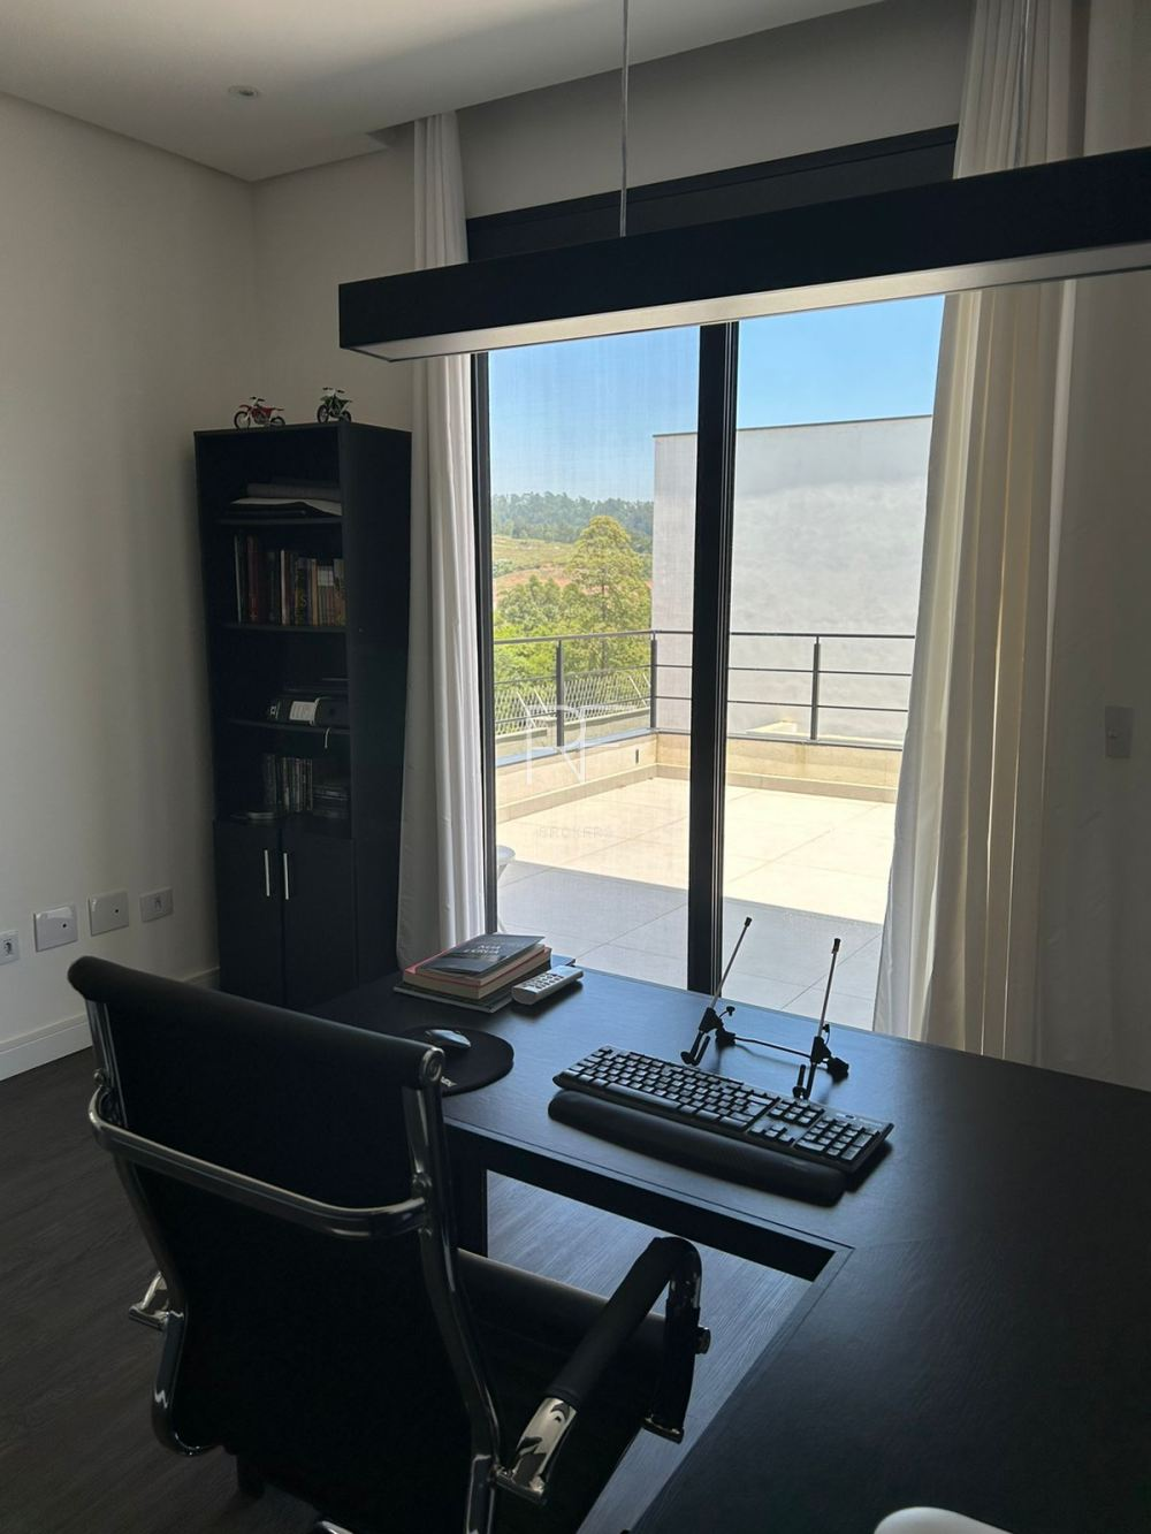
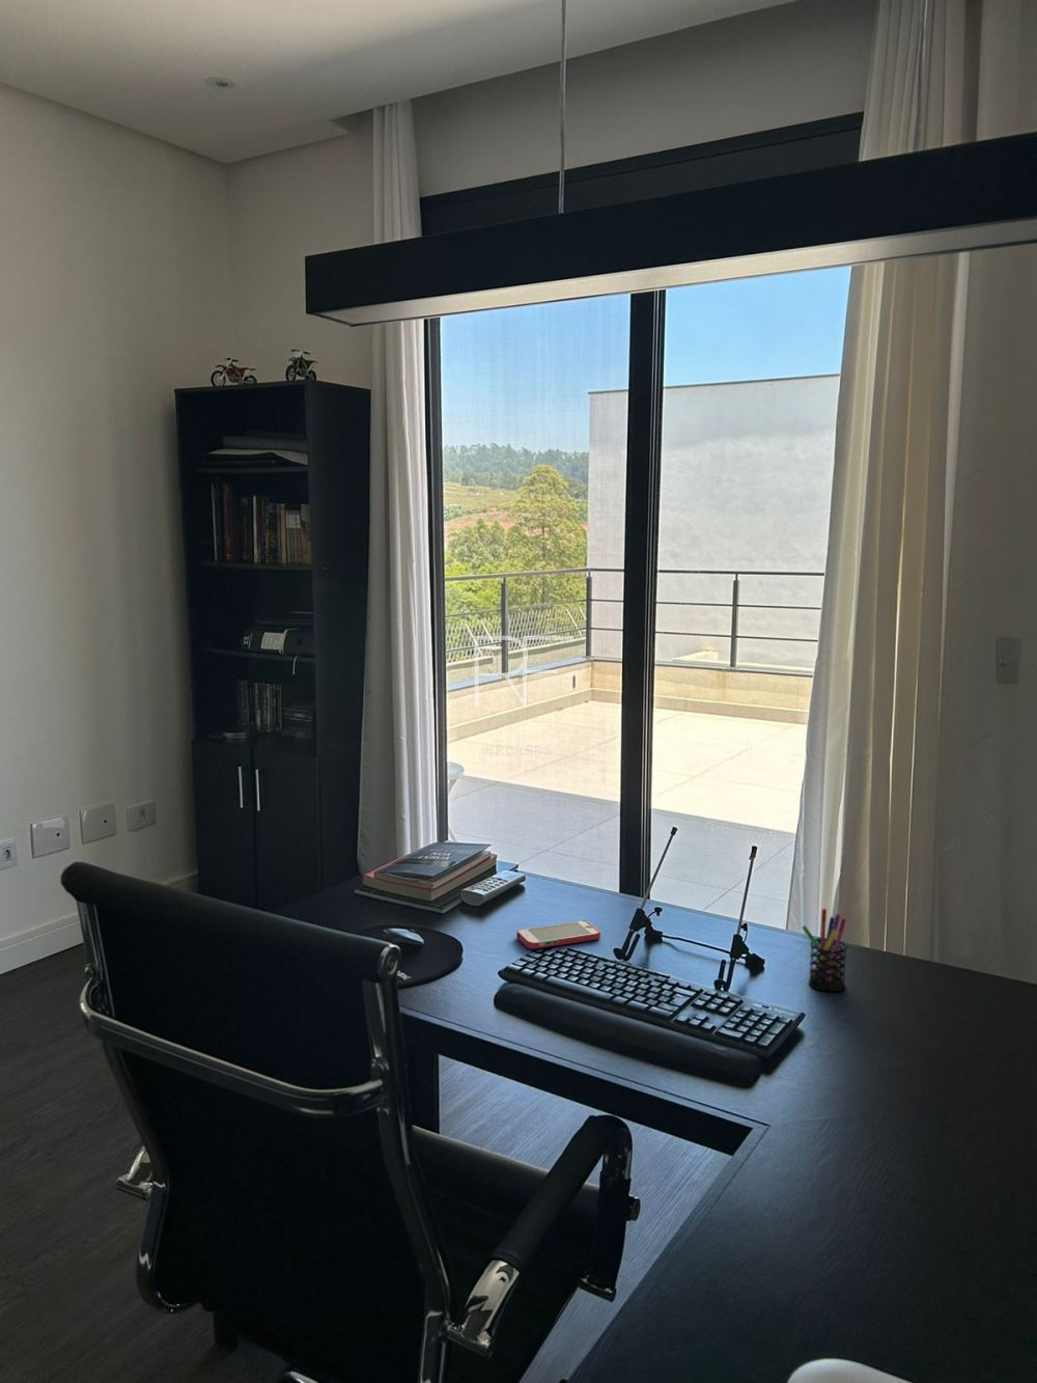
+ smartphone (558, 934)
+ pen holder (823, 948)
